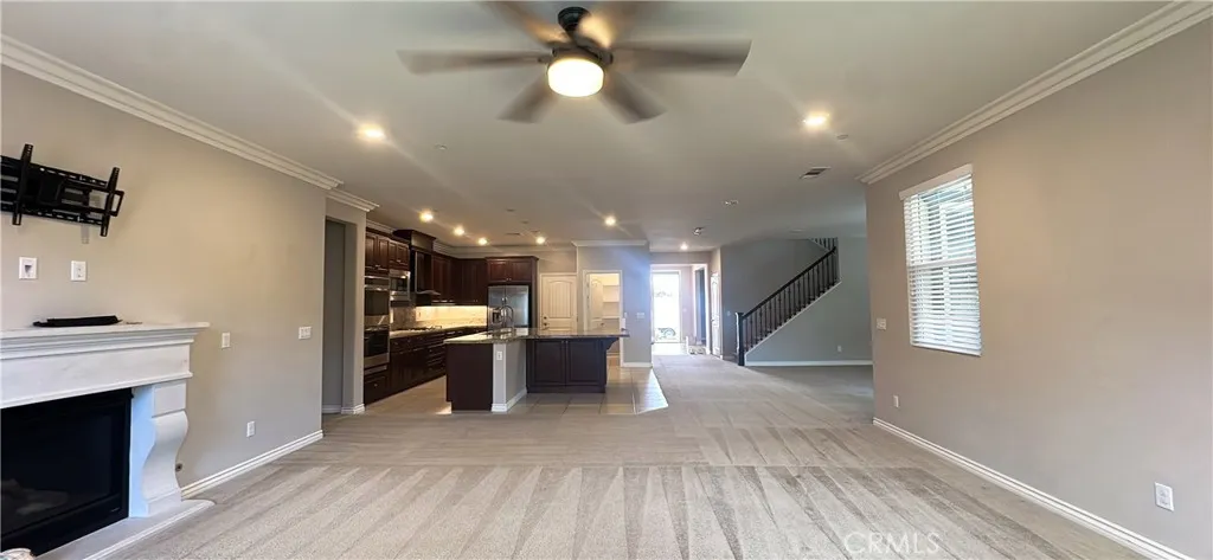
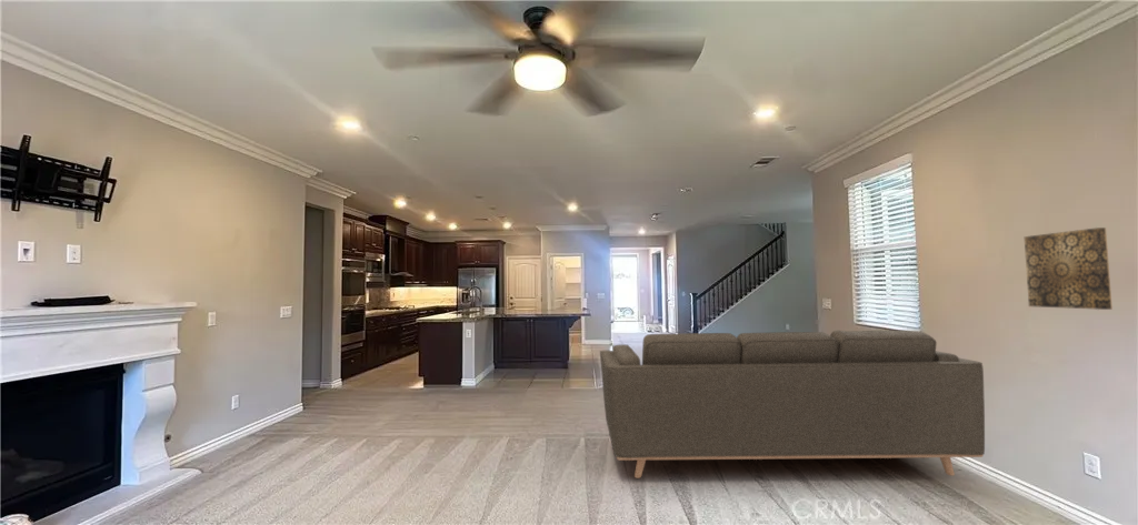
+ sofa (751, 383)
+ wall art (1064, 270)
